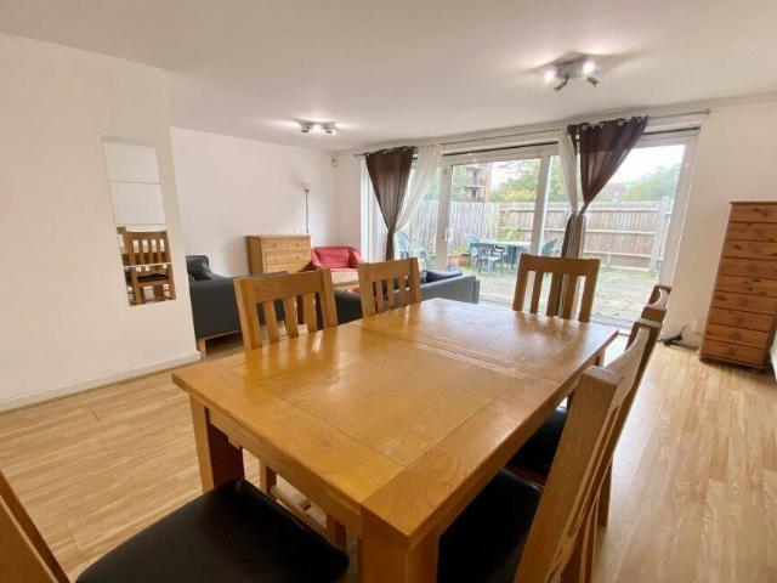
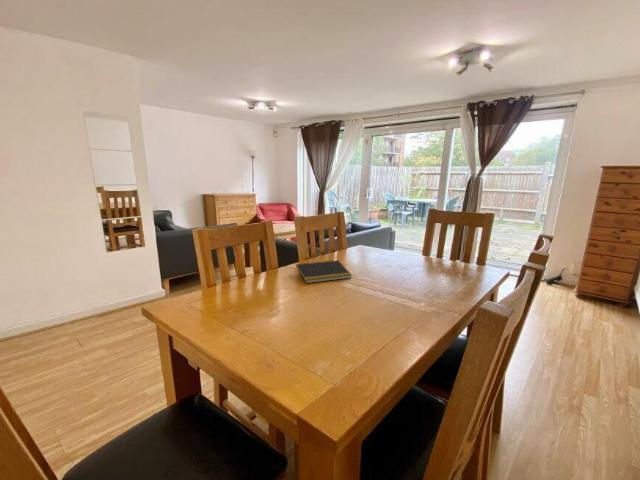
+ notepad (323, 270)
